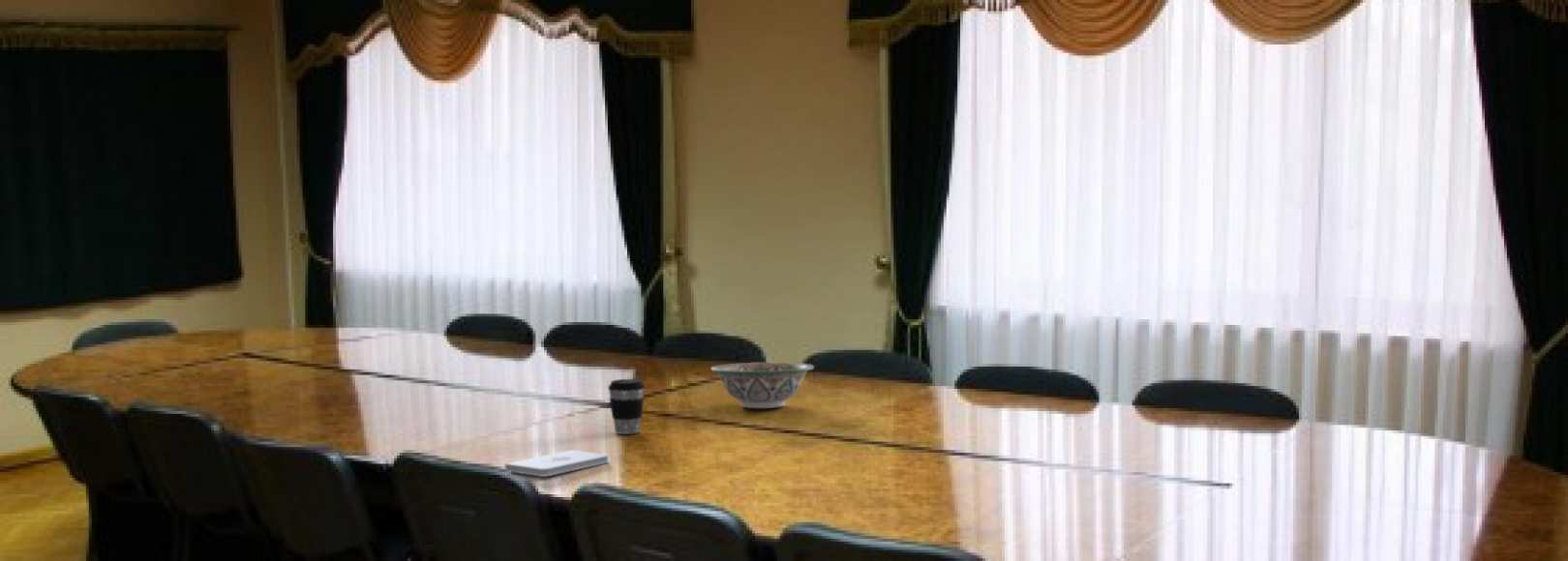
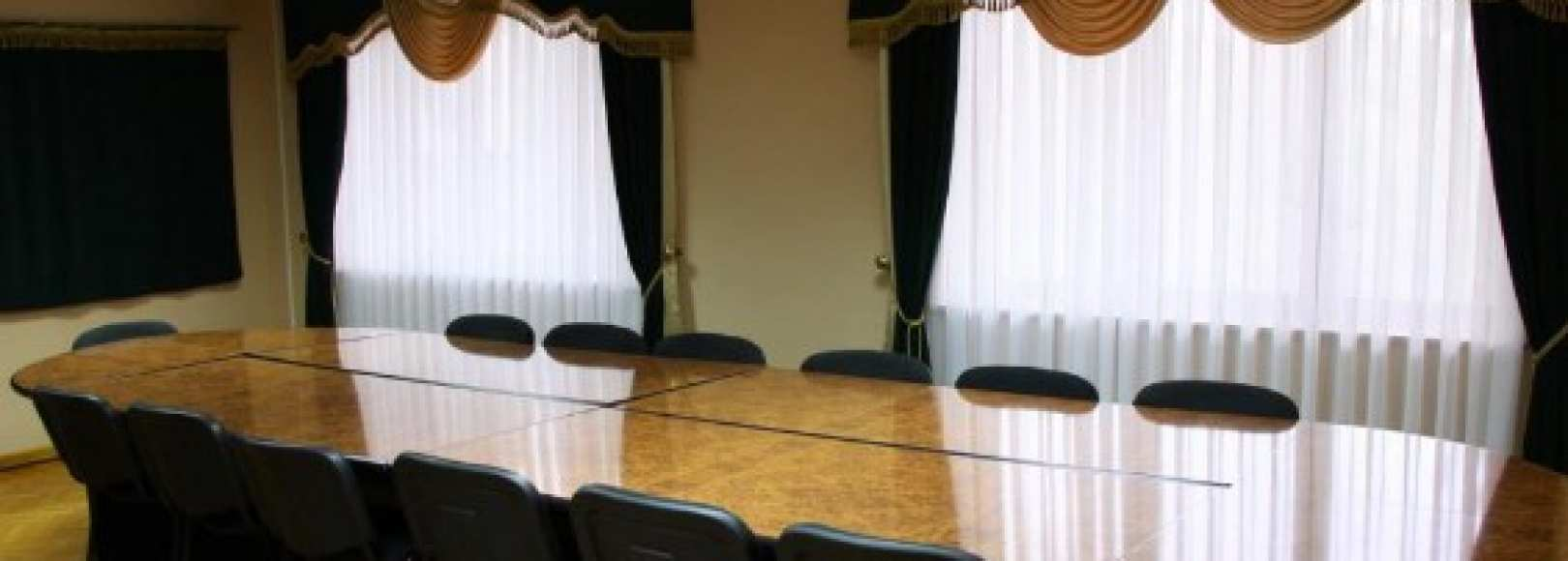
- decorative bowl (763, 385)
- notepad (558, 462)
- coffee cup (626, 406)
